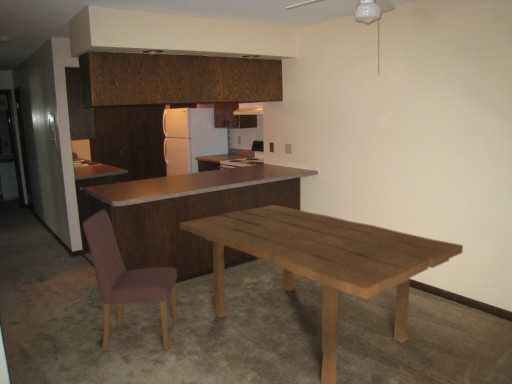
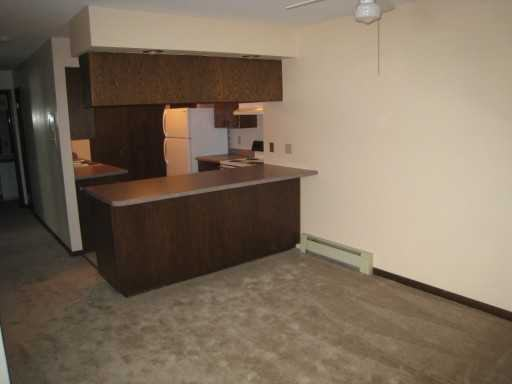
- dining table (304, 276)
- dining chair (135, 276)
